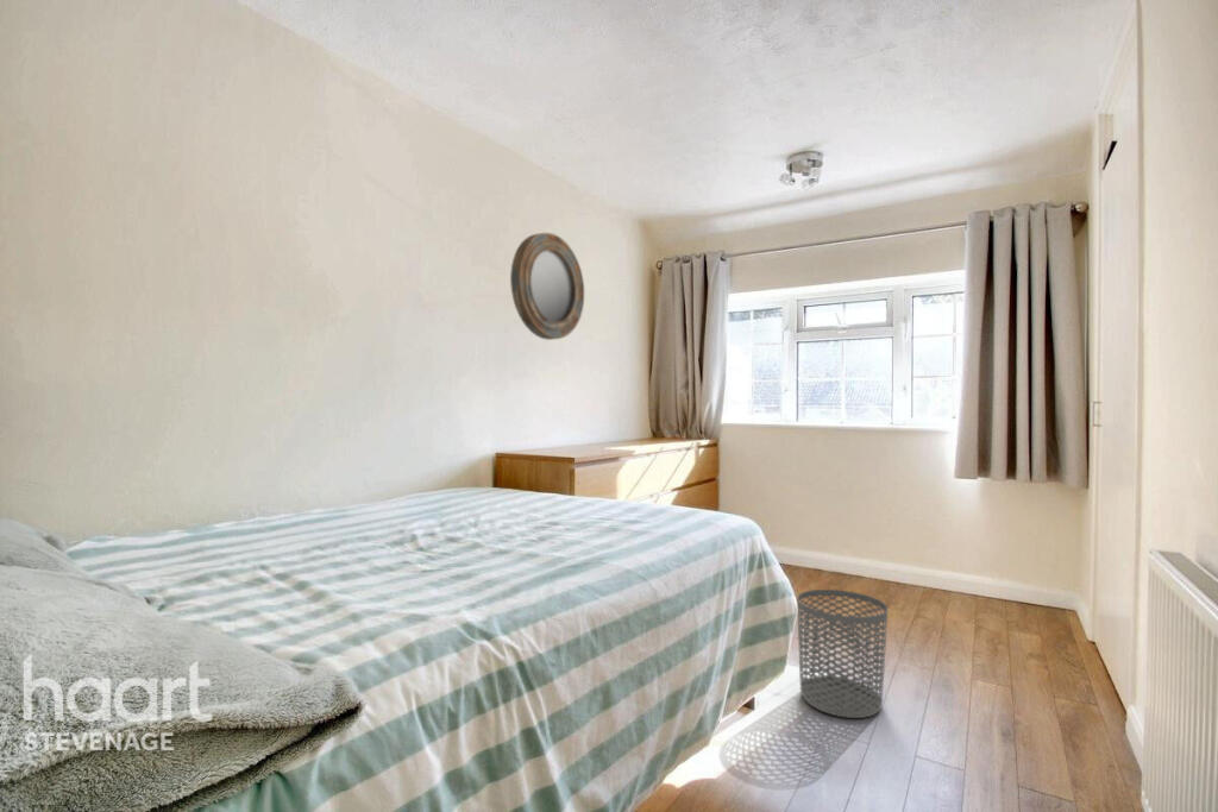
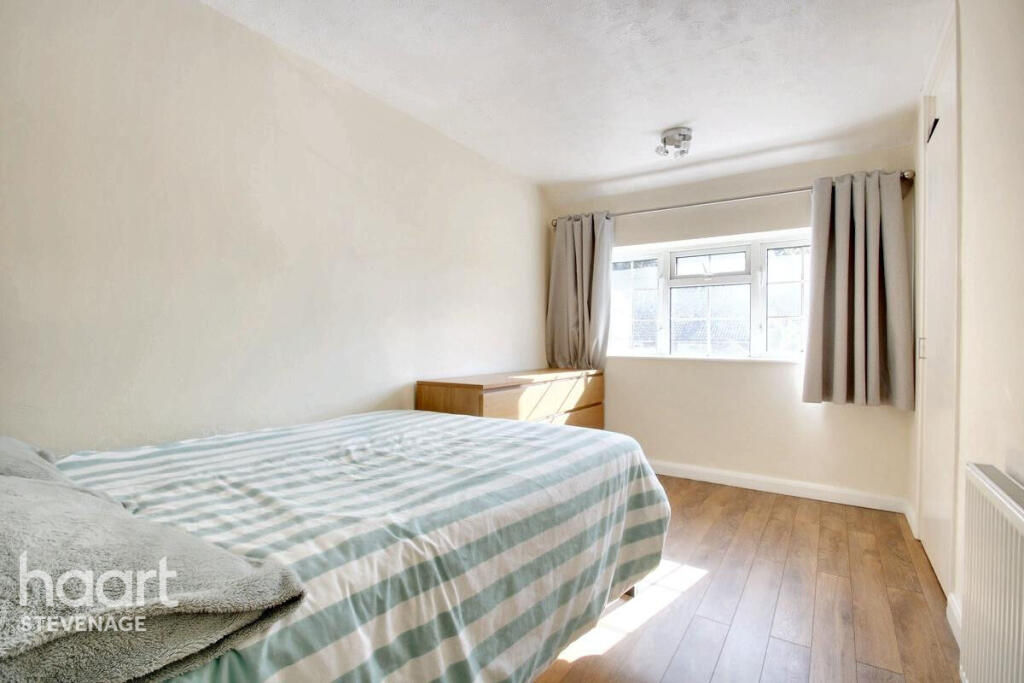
- home mirror (550, 287)
- waste bin (841, 650)
